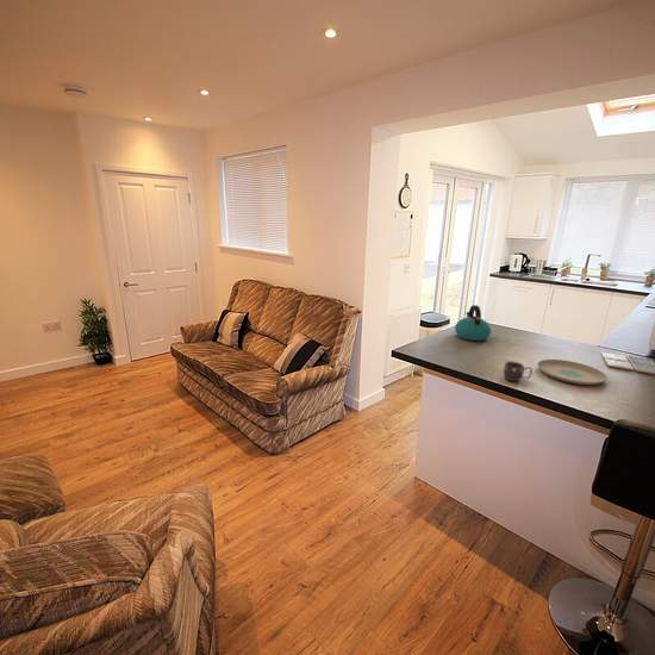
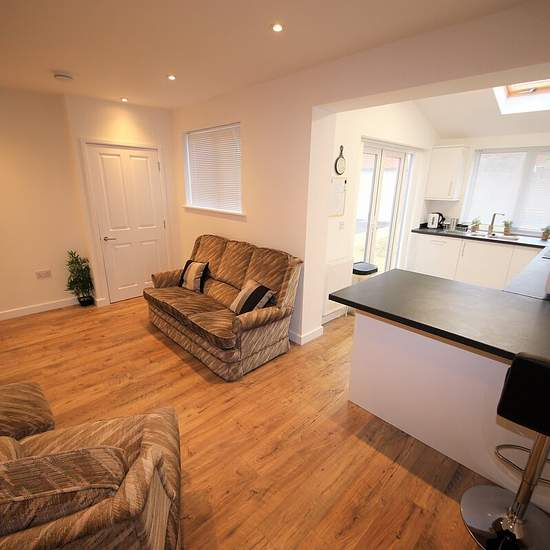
- mug (517, 372)
- kettle (473, 320)
- drink coaster (630, 362)
- plate (569, 372)
